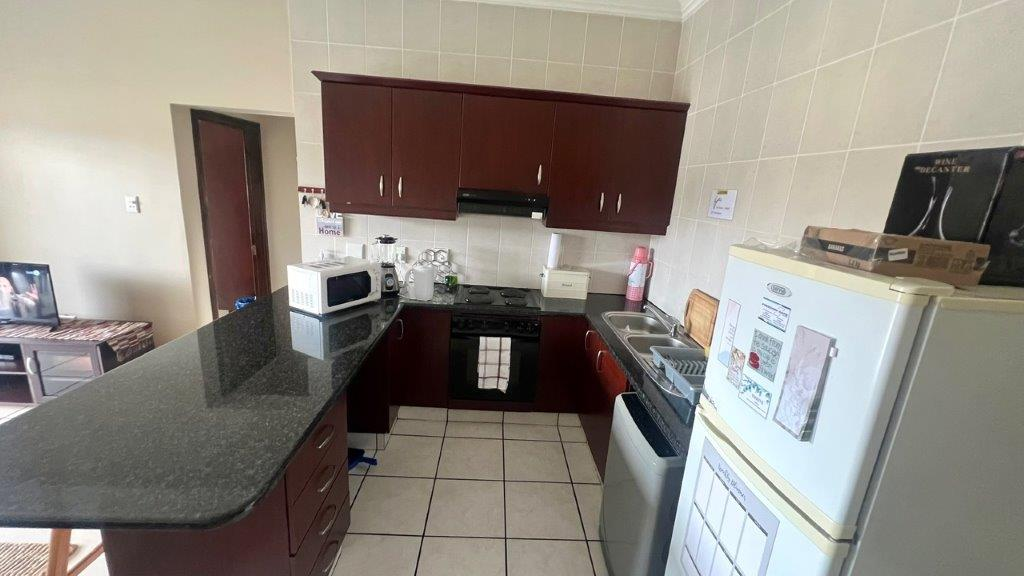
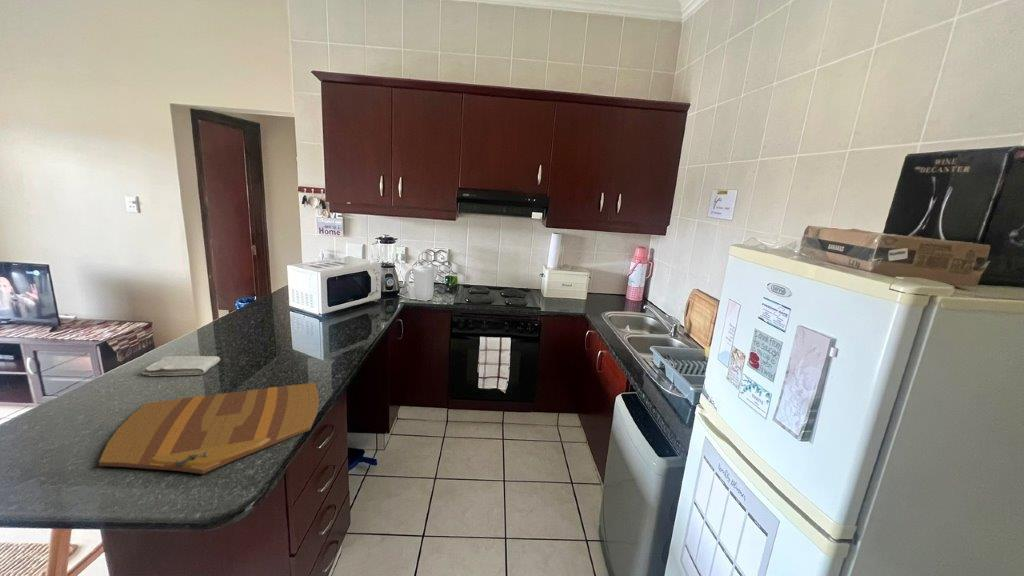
+ cutting board (223, 423)
+ washcloth (183, 364)
